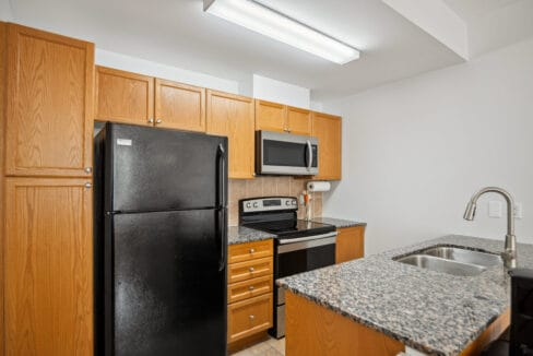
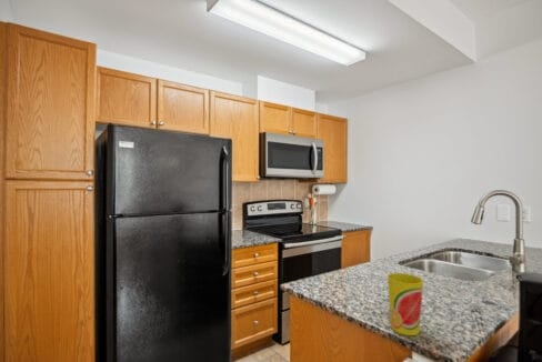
+ cup (404, 303)
